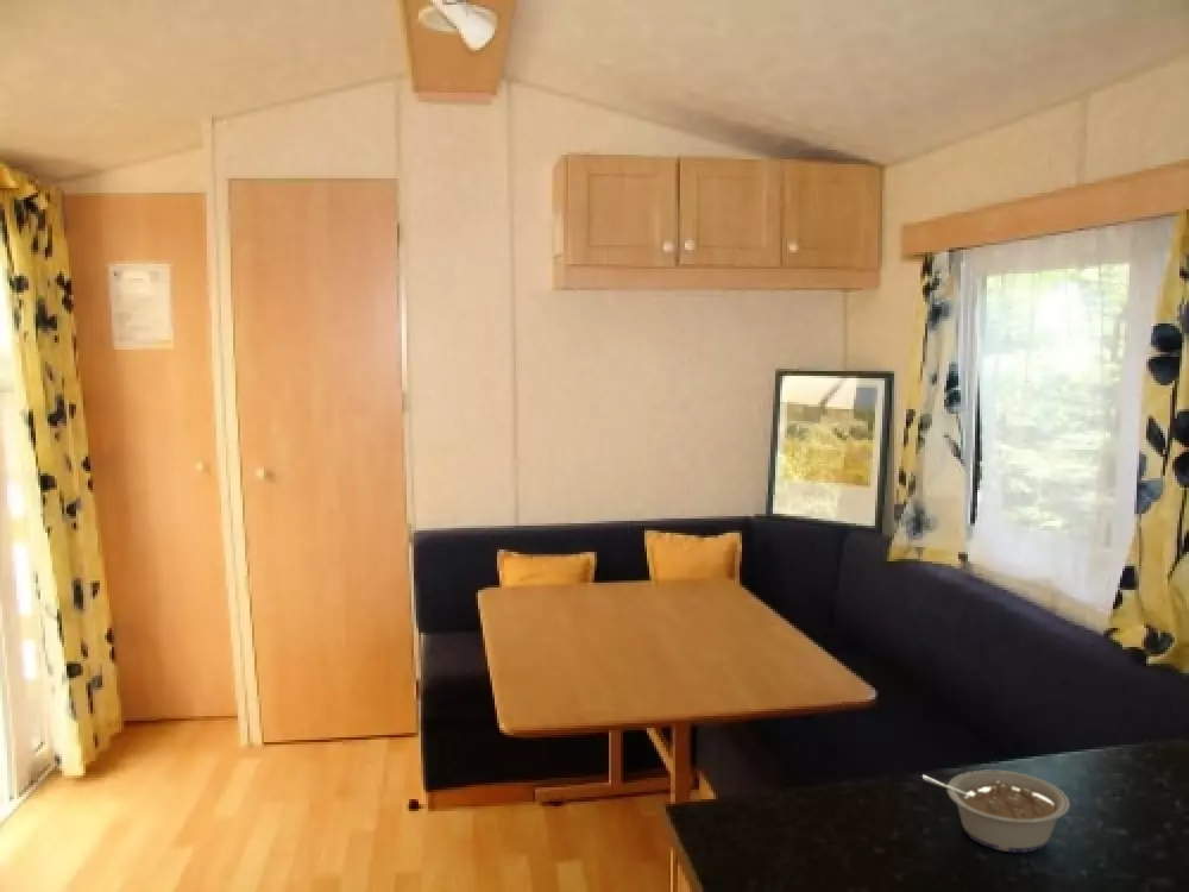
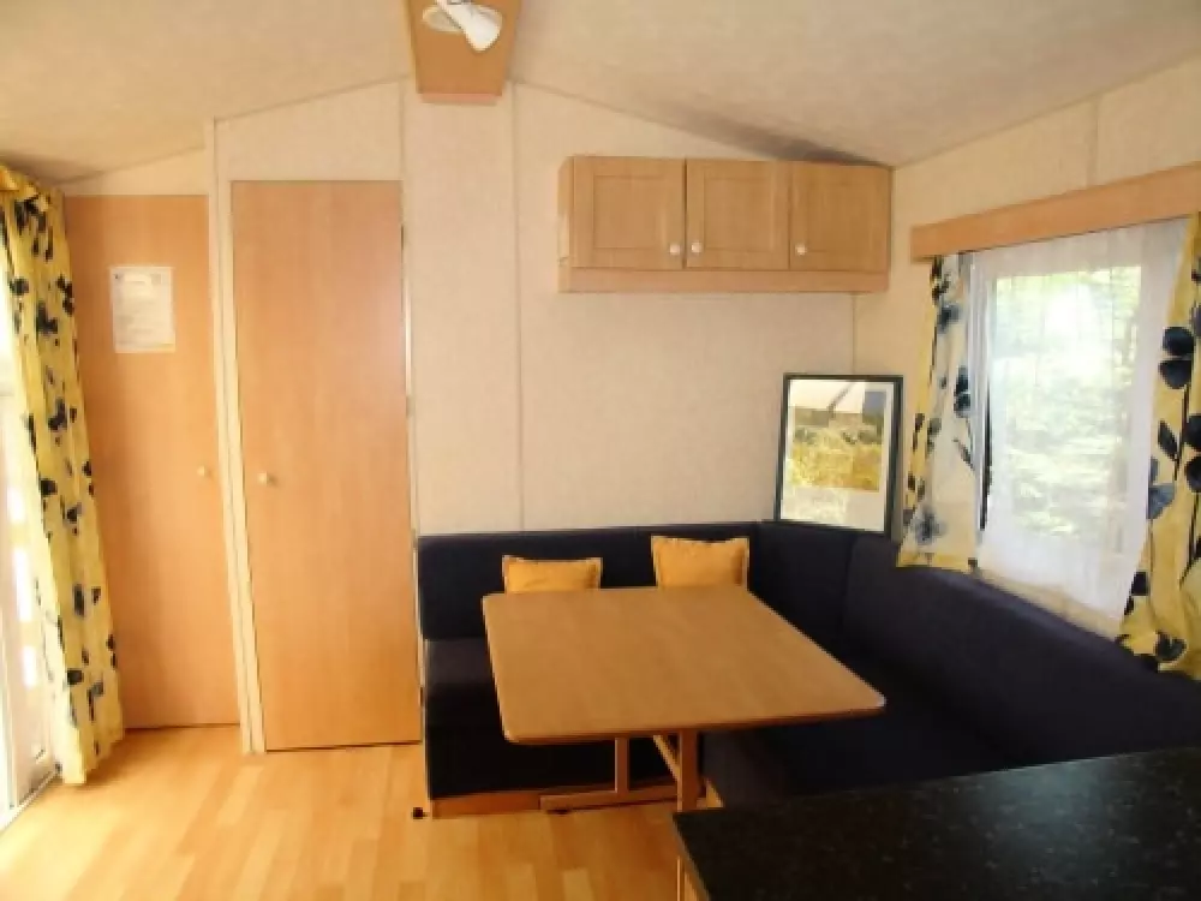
- legume (1002, 810)
